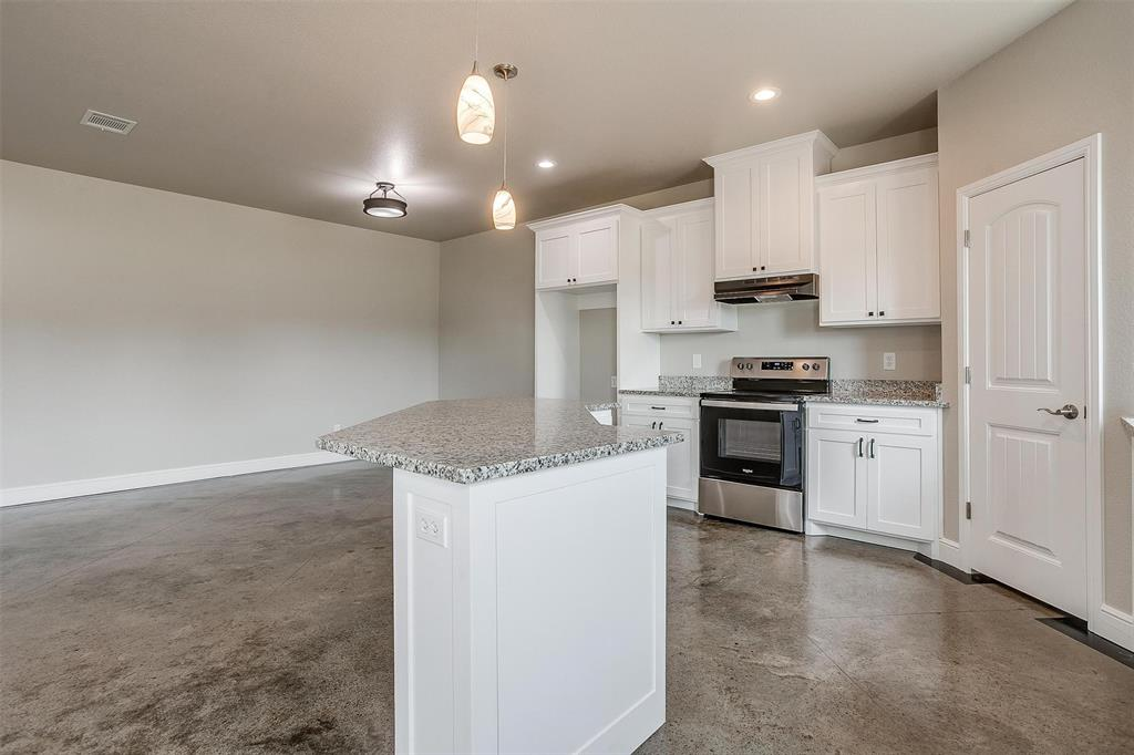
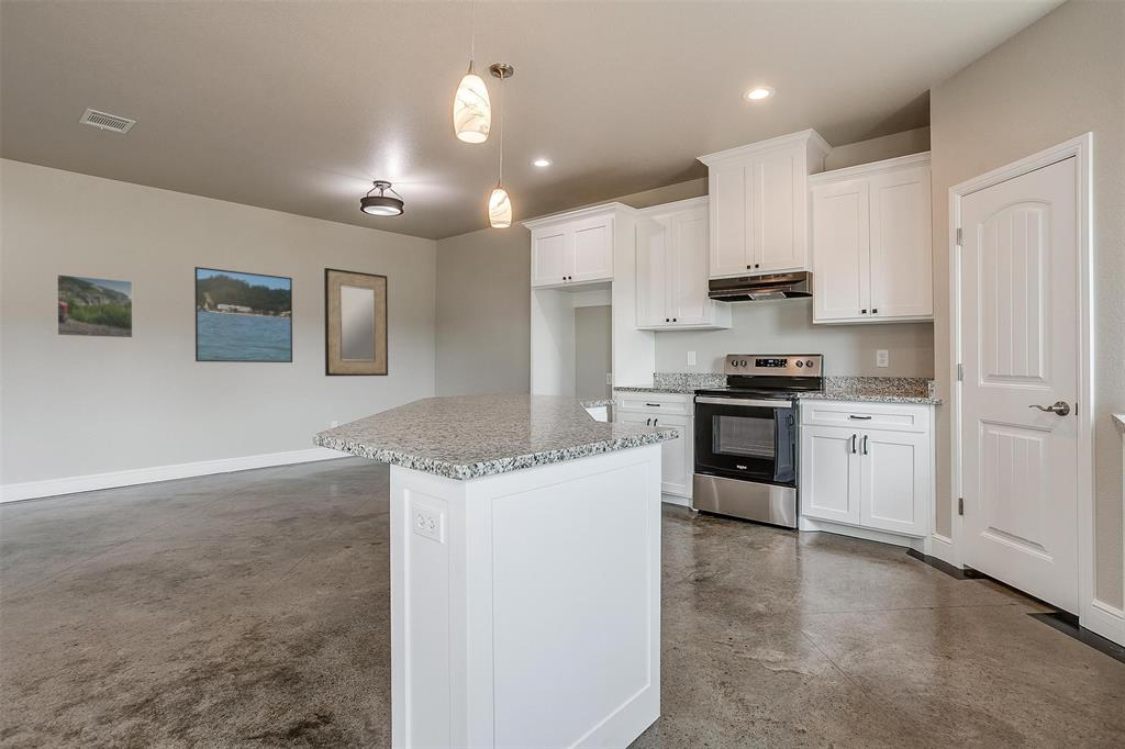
+ home mirror (357, 324)
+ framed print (96, 306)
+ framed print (246, 317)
